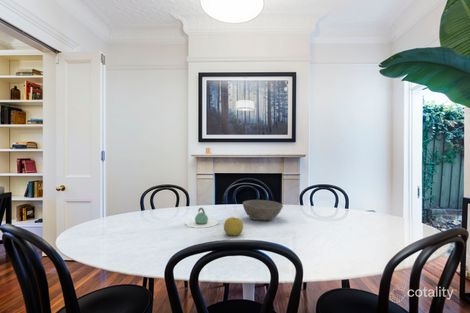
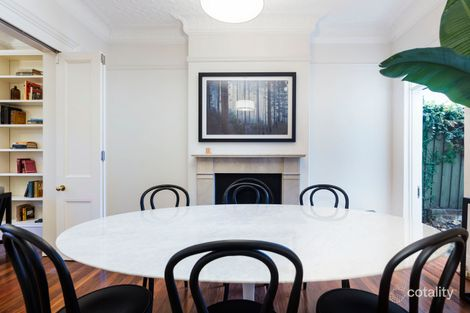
- teapot (201, 215)
- fruit (233, 226)
- bowl (262, 210)
